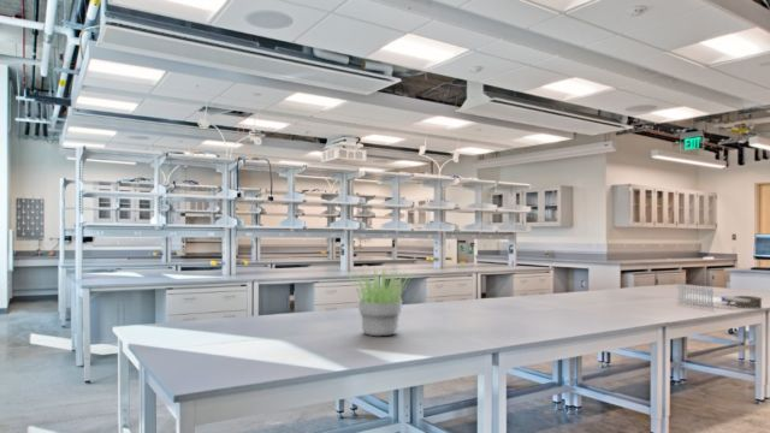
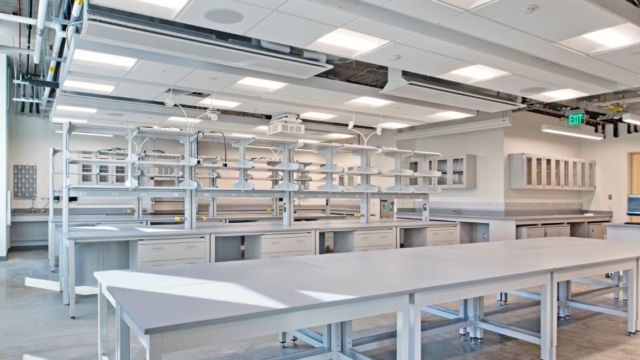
- potted plant (379, 301)
- garden set (710, 292)
